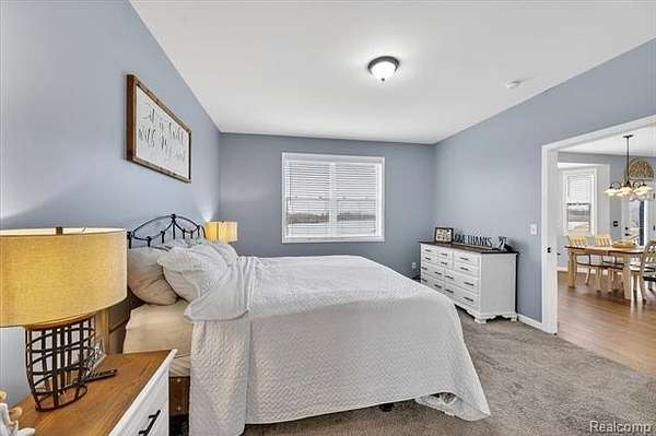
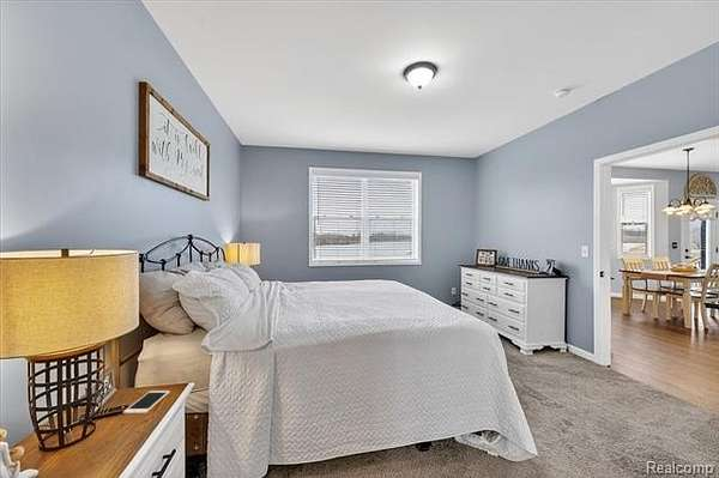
+ cell phone (147, 401)
